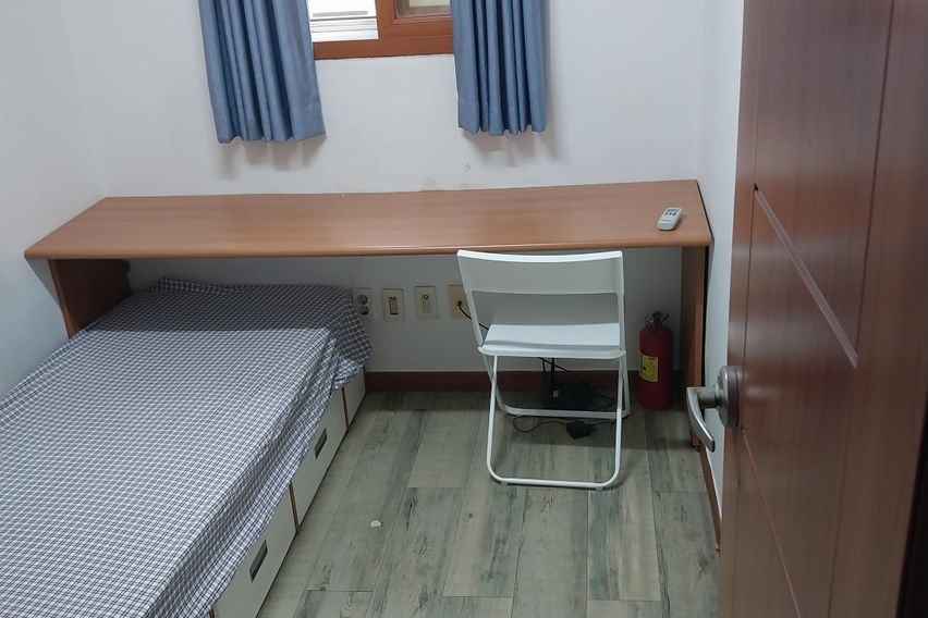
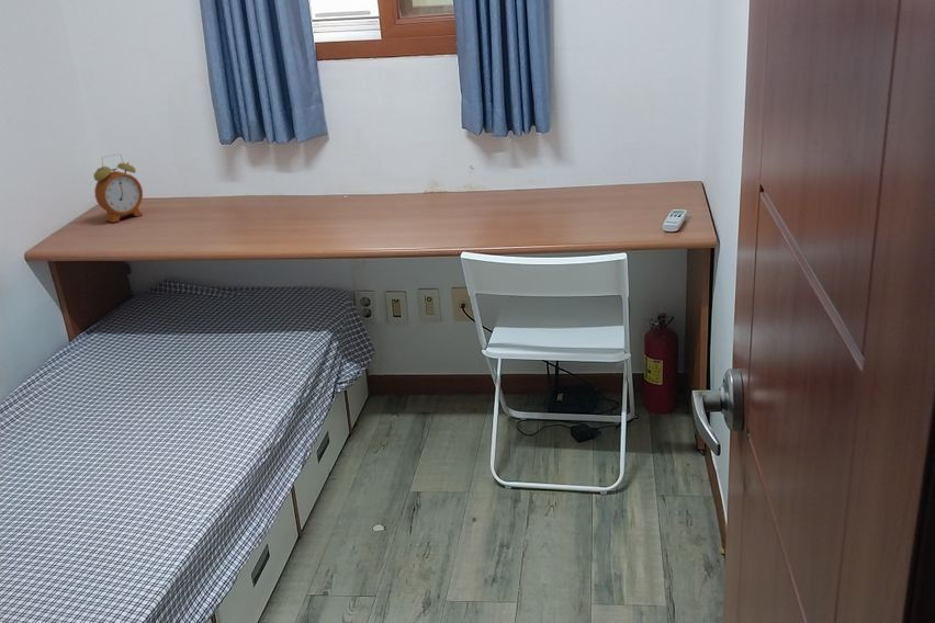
+ alarm clock (117, 186)
